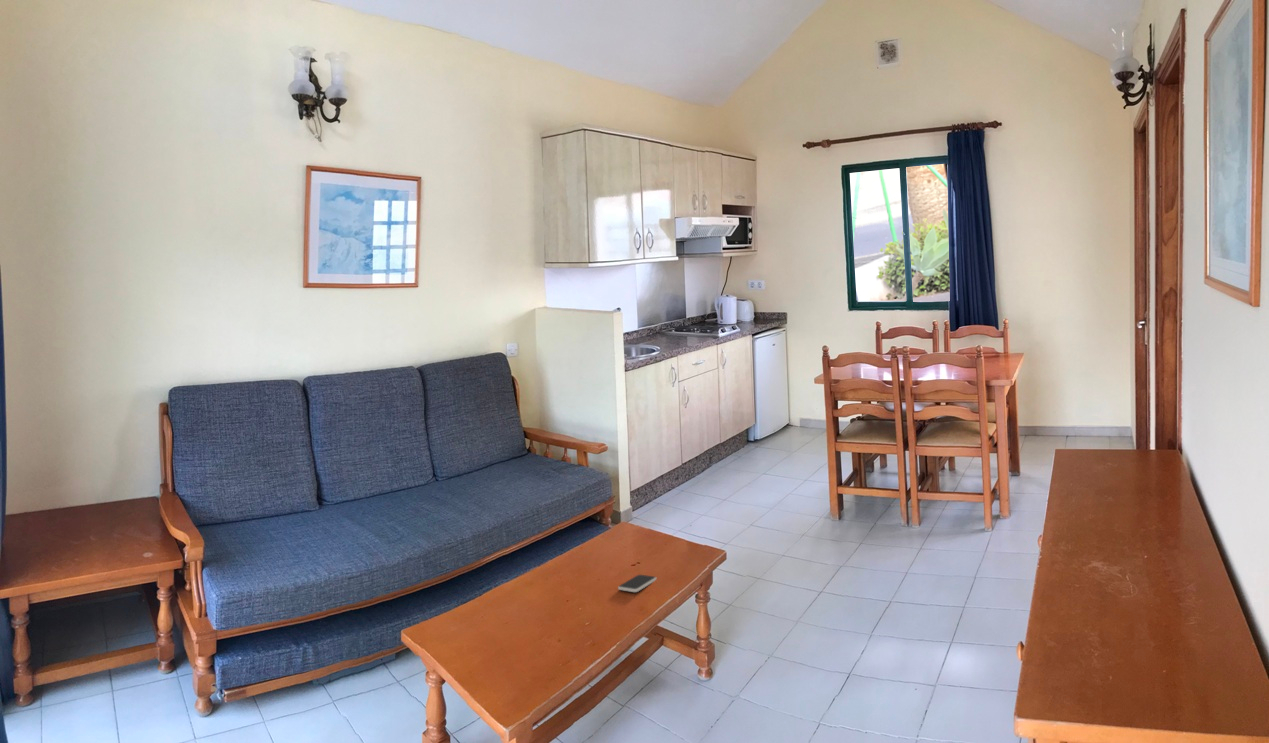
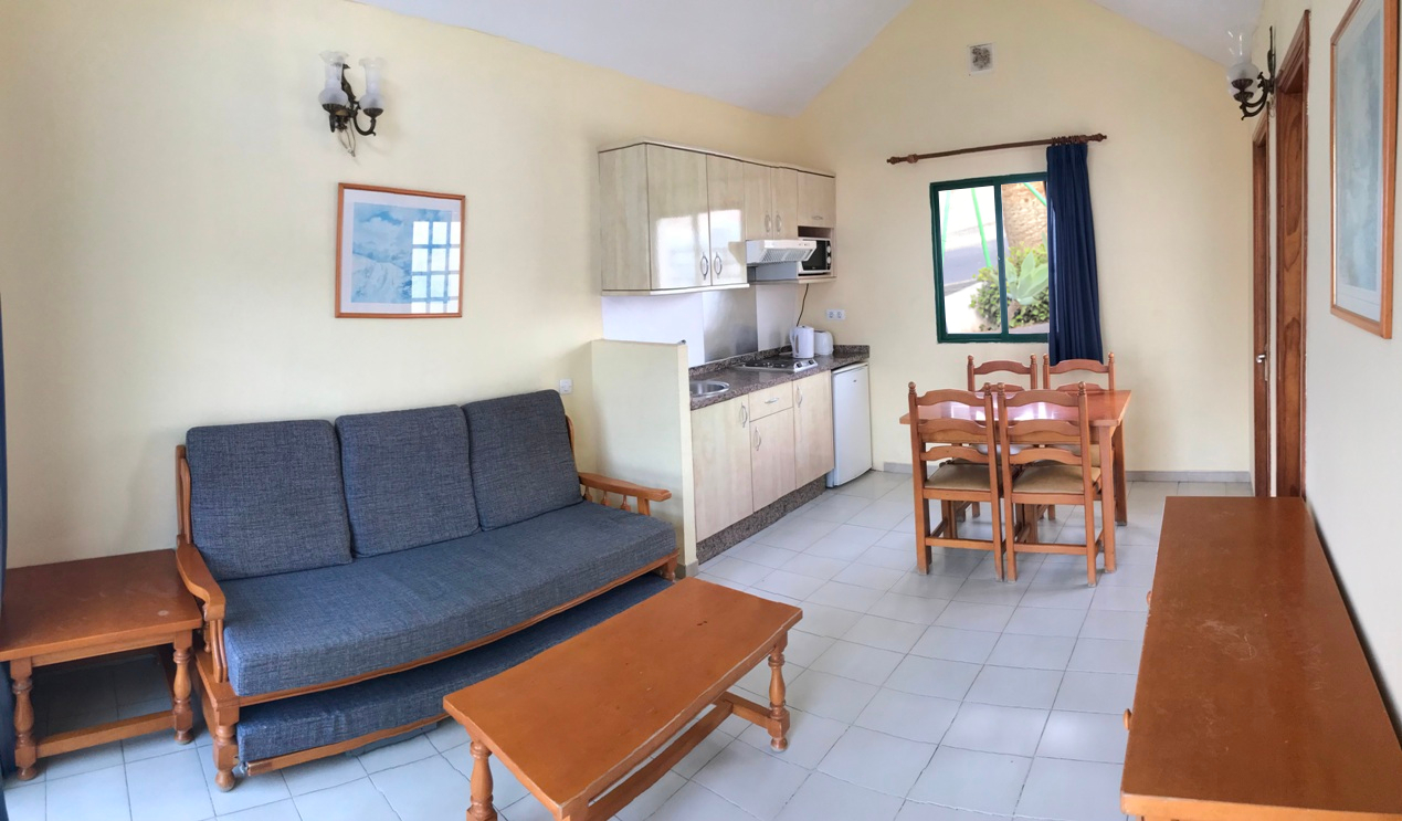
- smartphone (637, 583)
